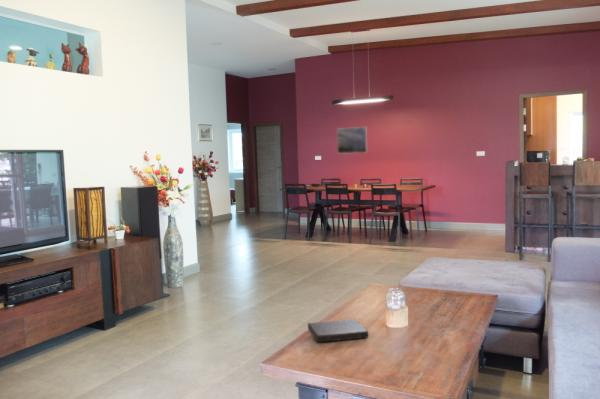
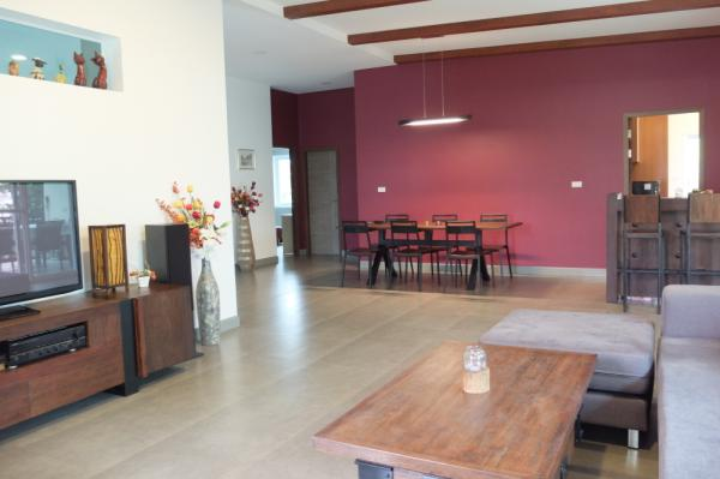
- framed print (351, 140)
- book (337, 330)
